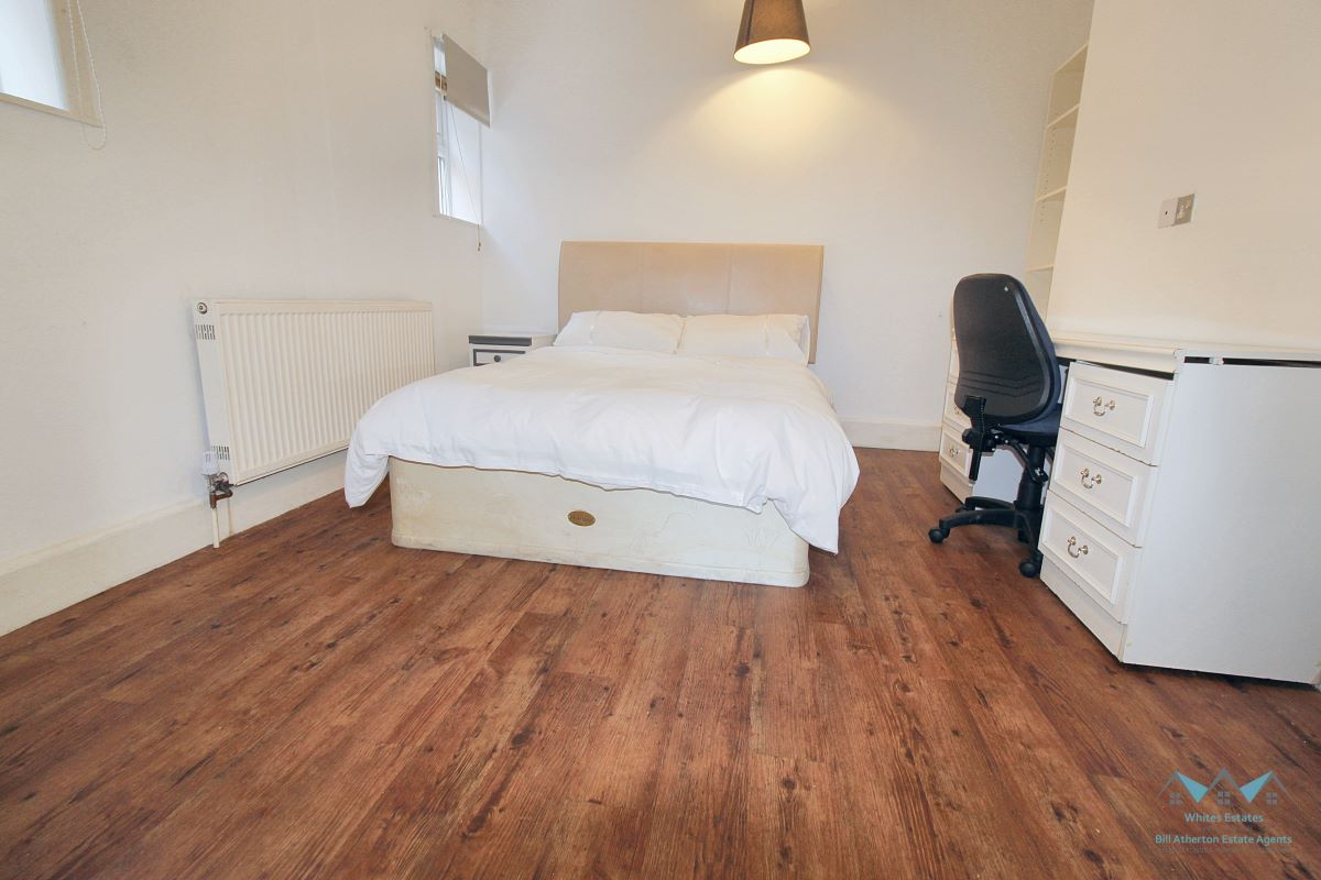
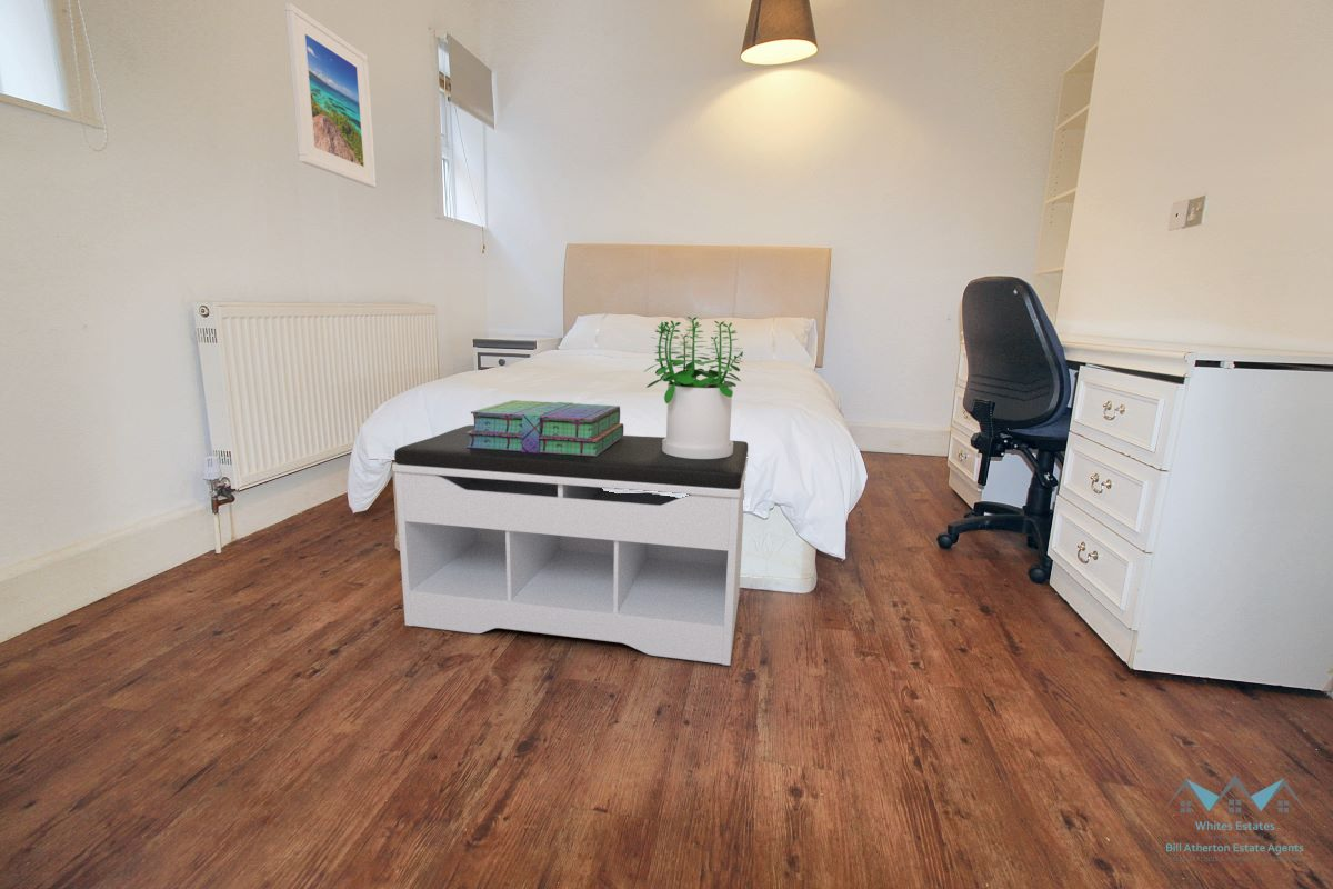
+ potted plant (691, 384)
+ bench (582, 529)
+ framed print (335, 104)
+ stack of books (550, 423)
